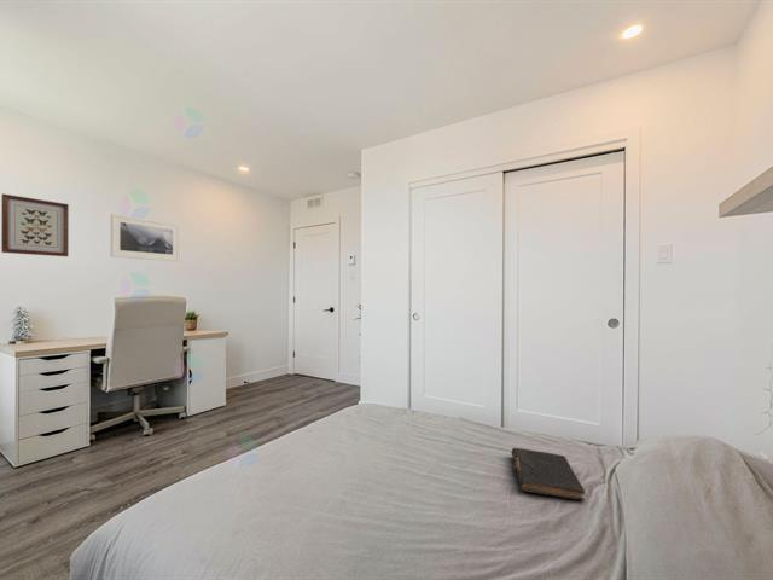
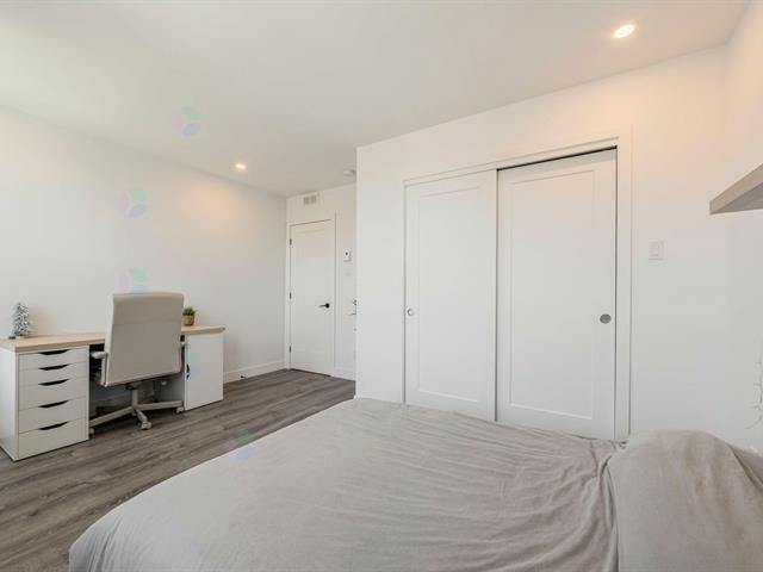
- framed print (147, 239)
- wall art (36, 226)
- book (544, 470)
